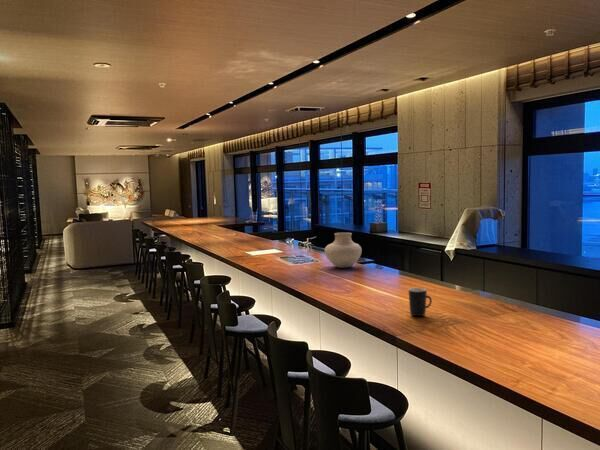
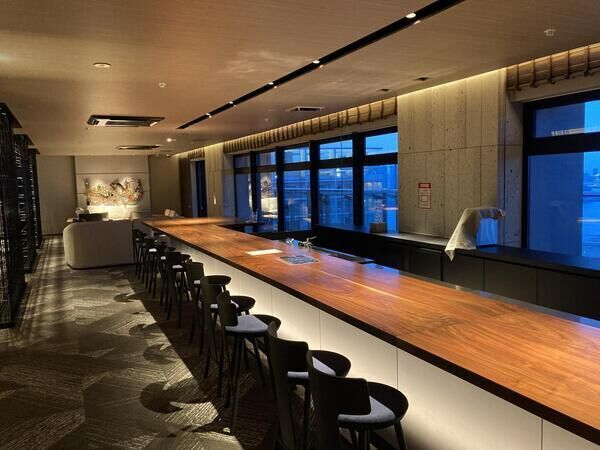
- vase (343, 250)
- mug (420, 302)
